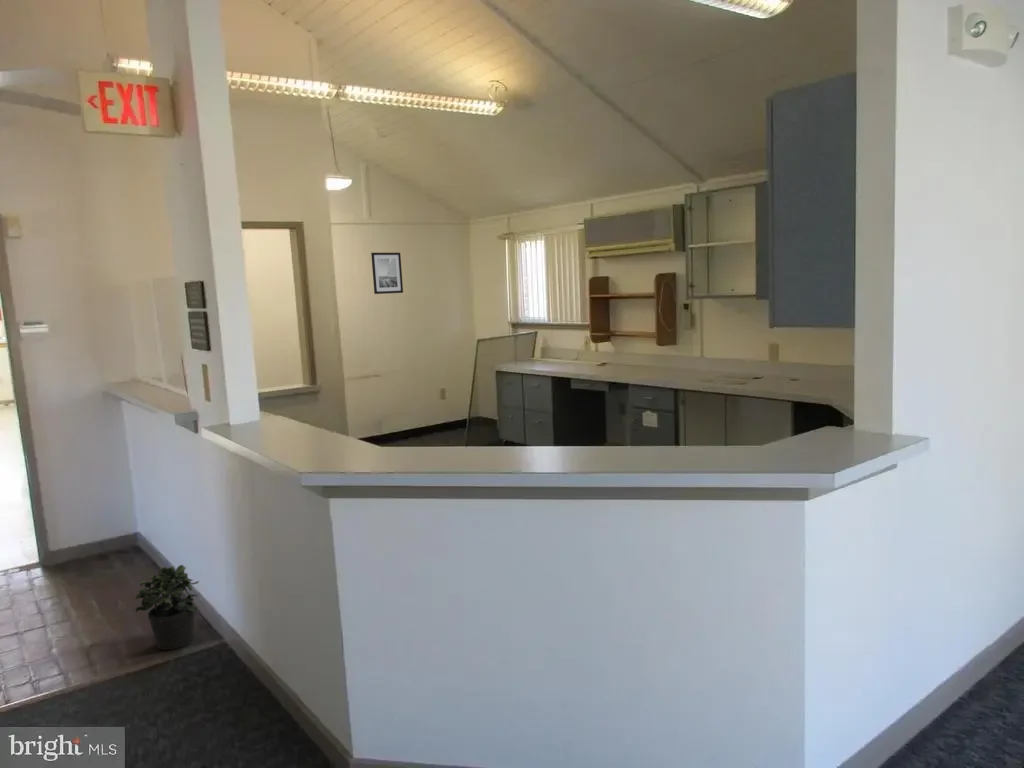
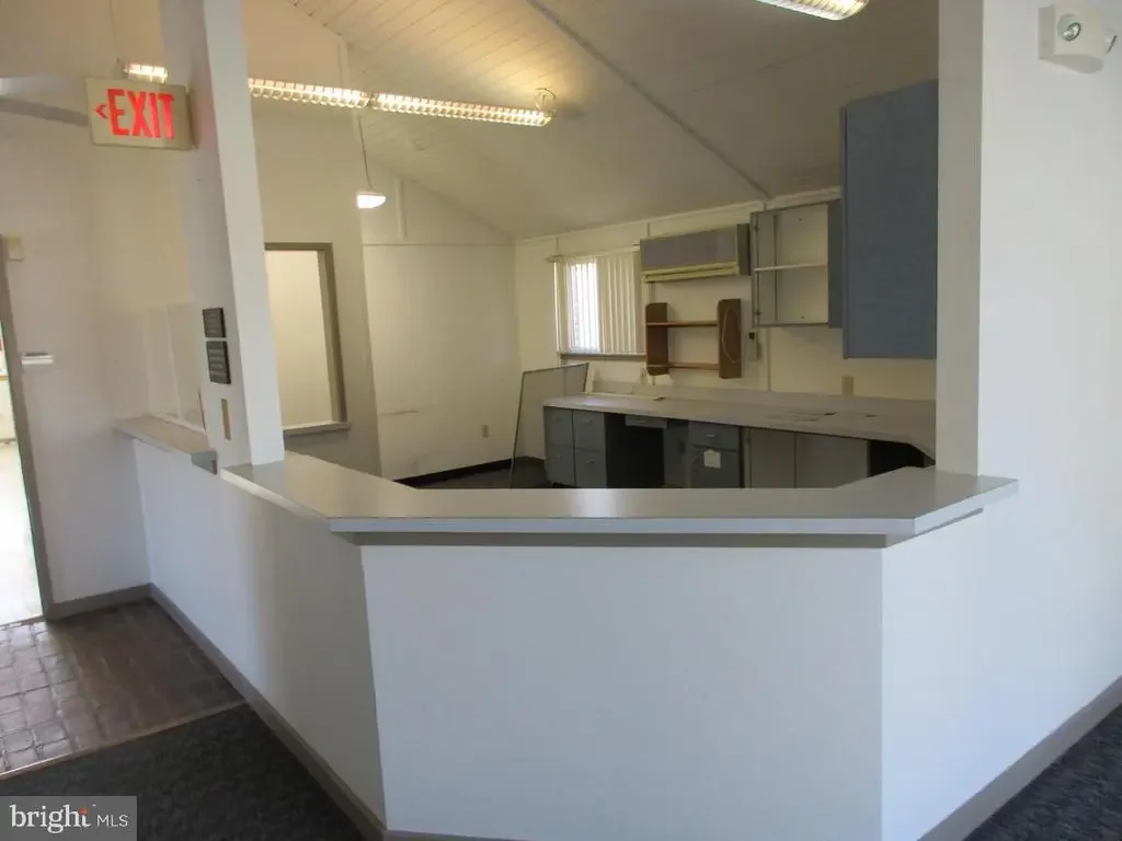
- potted plant (170, 604)
- wall art (387, 273)
